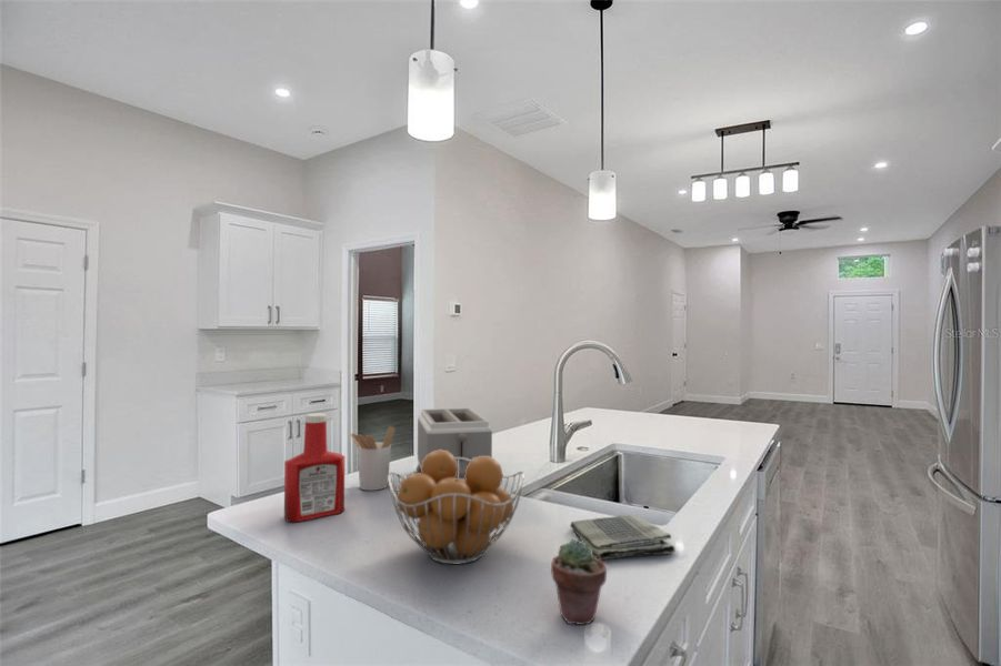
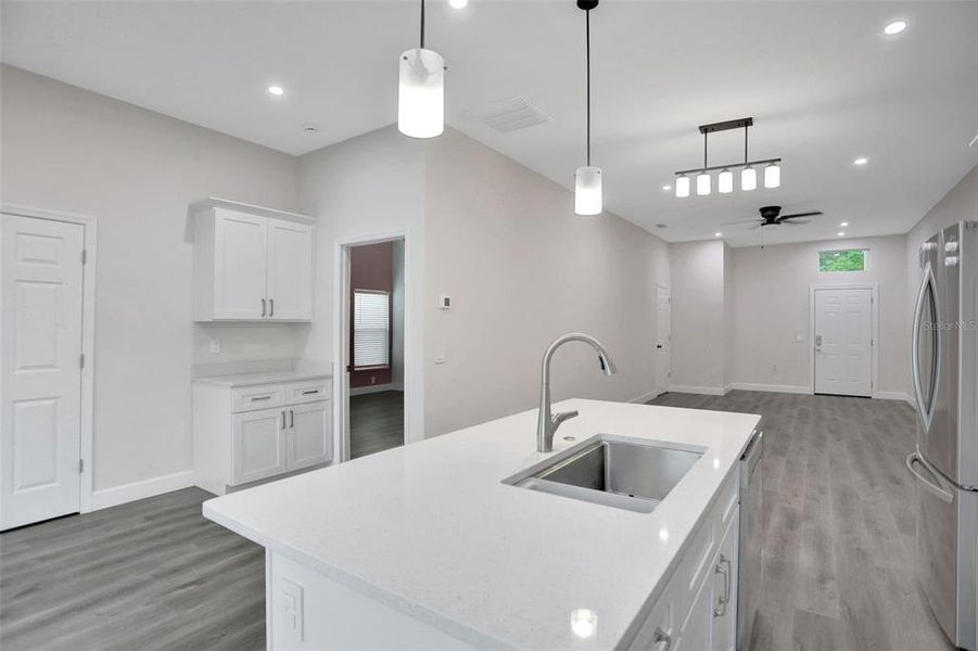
- soap bottle (314, 464)
- toaster (452, 448)
- fruit basket (456, 503)
- potted succulent (578, 577)
- dish towel (620, 533)
- utensil holder (370, 457)
